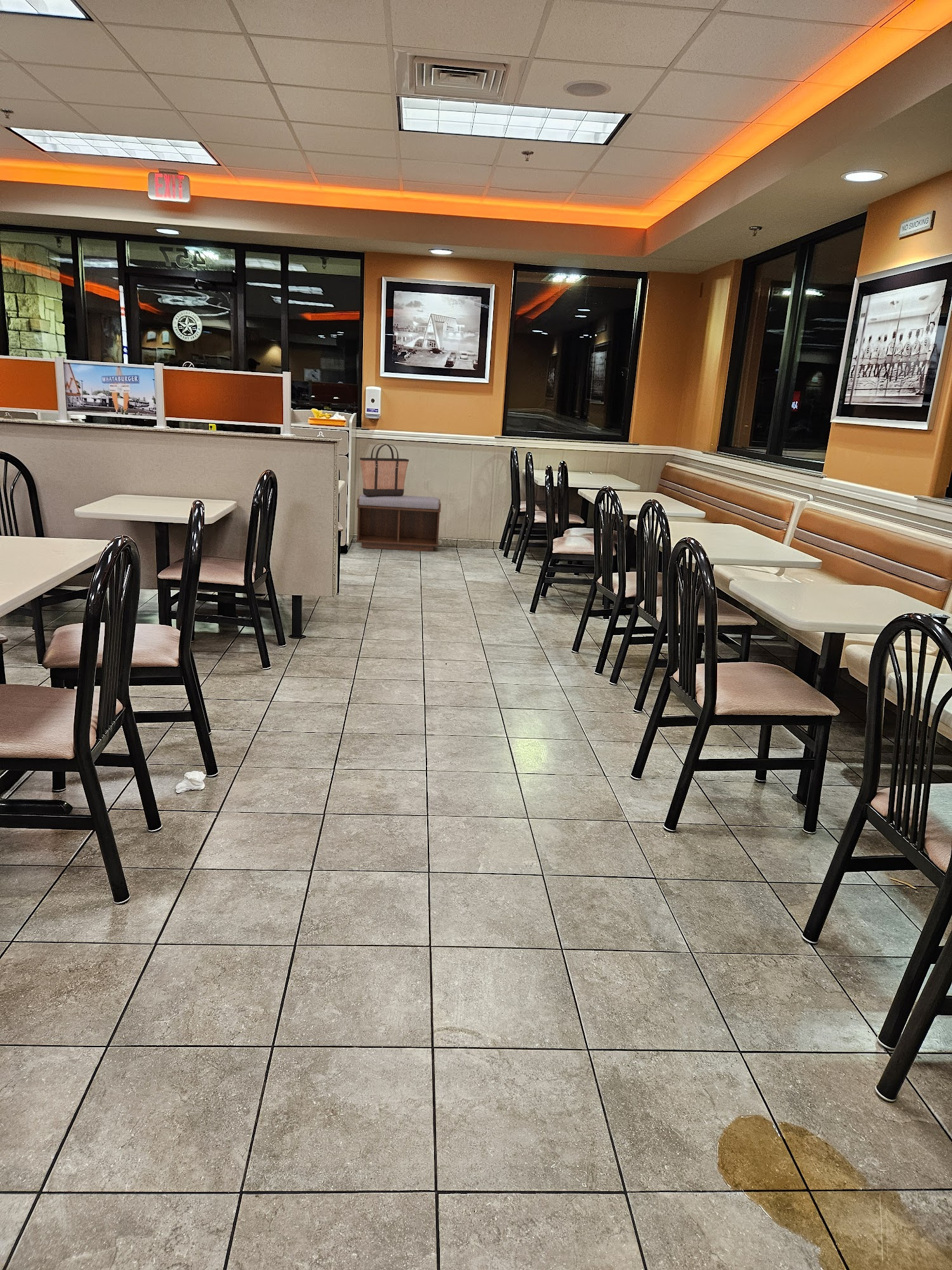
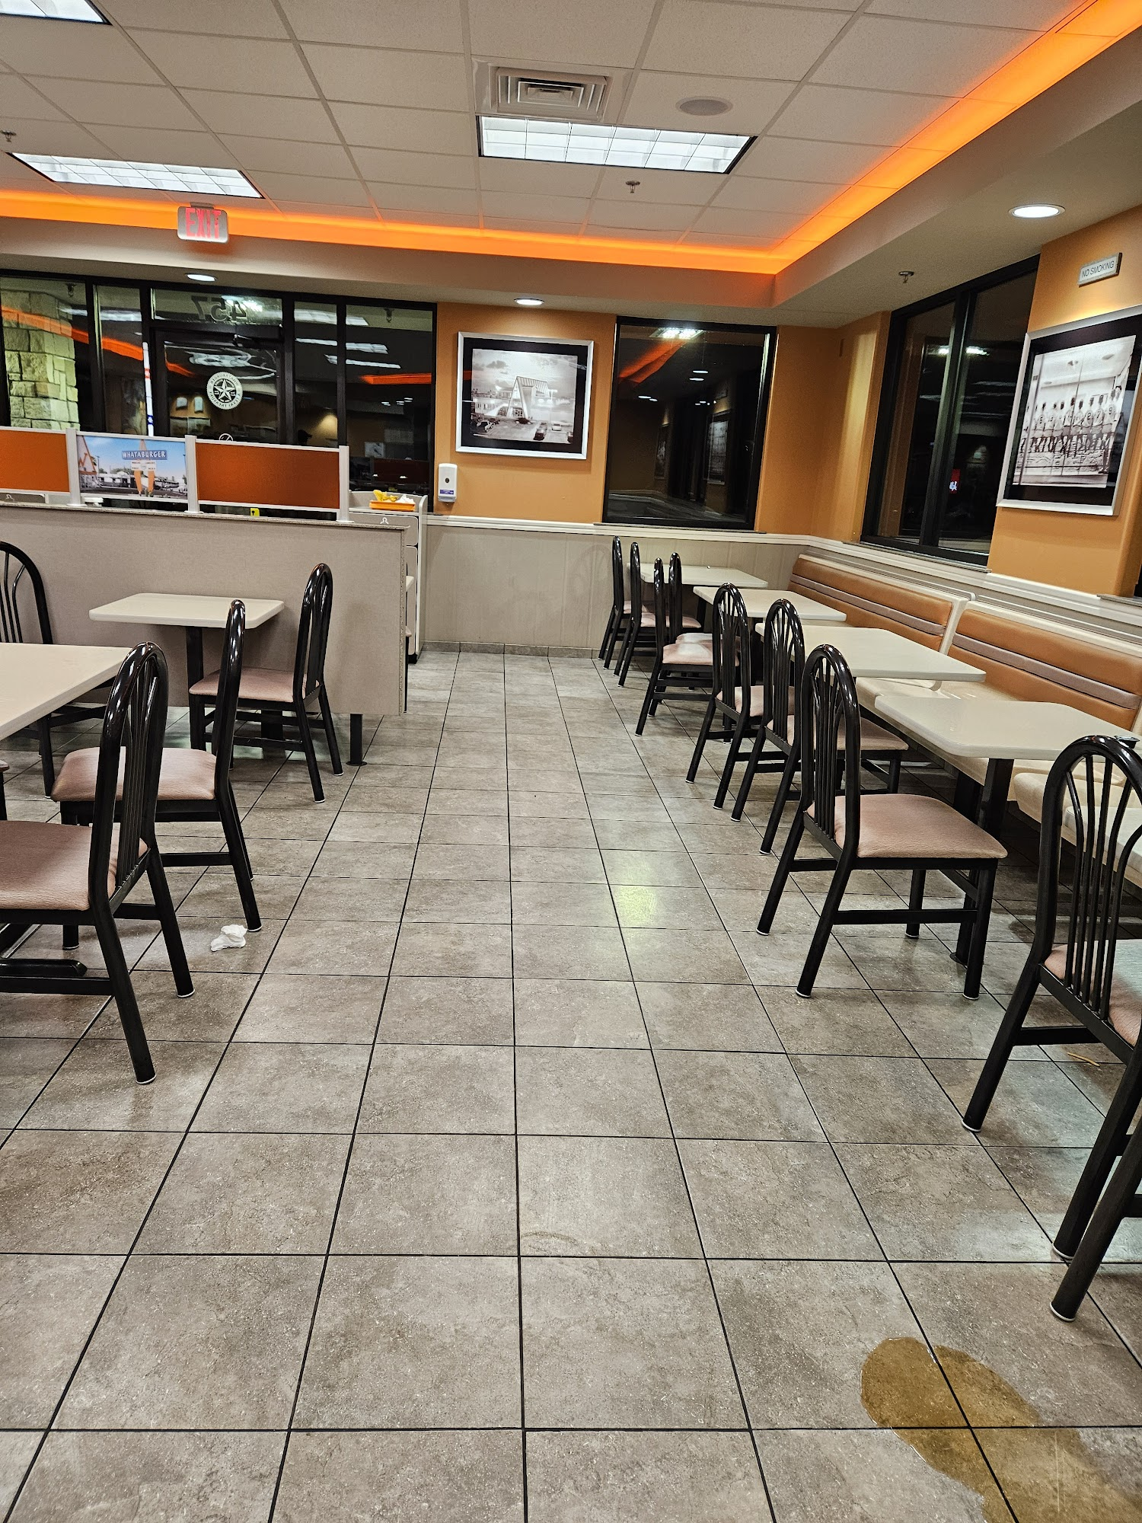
- bench (399, 521)
- shopping bag (384, 470)
